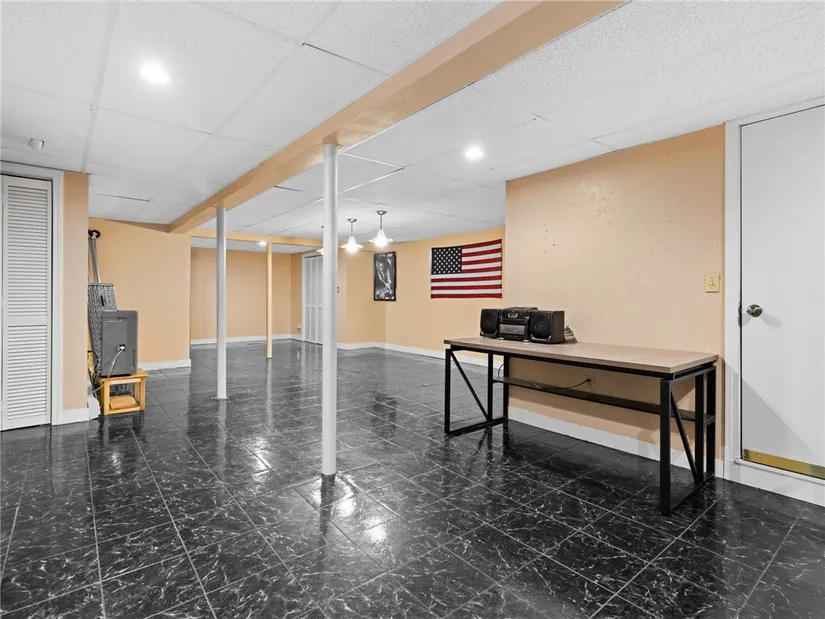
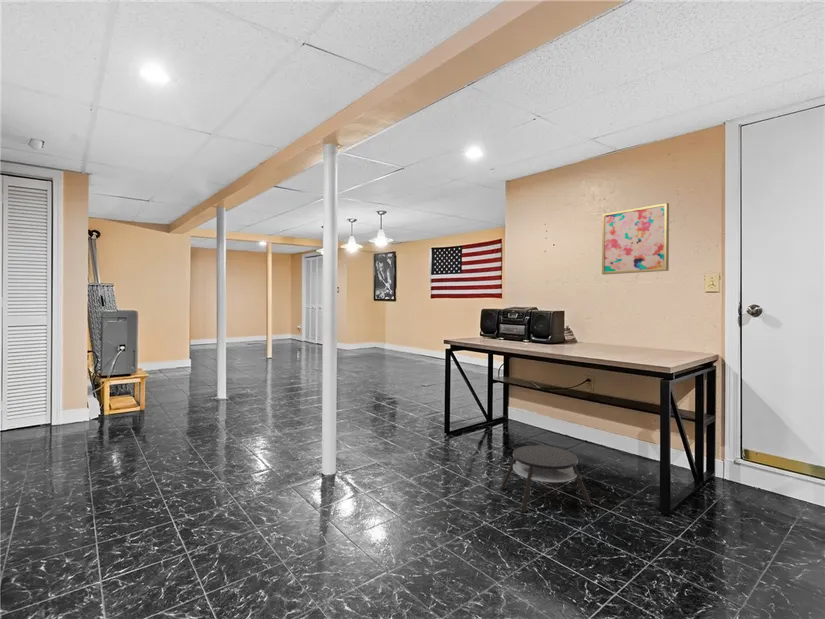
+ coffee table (544, 476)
+ wall art (633, 240)
